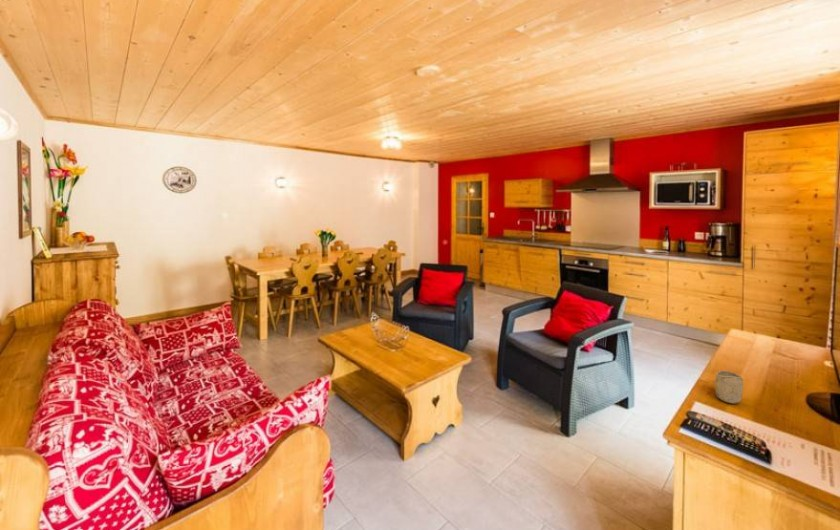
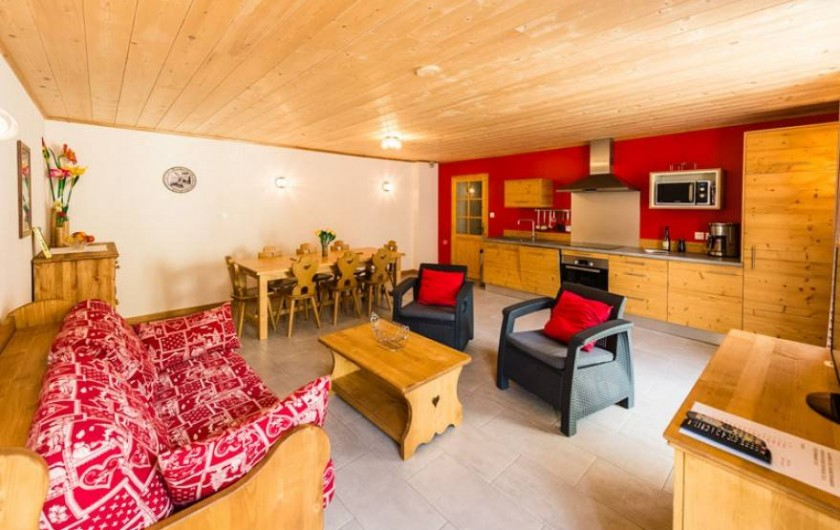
- cup (728, 386)
